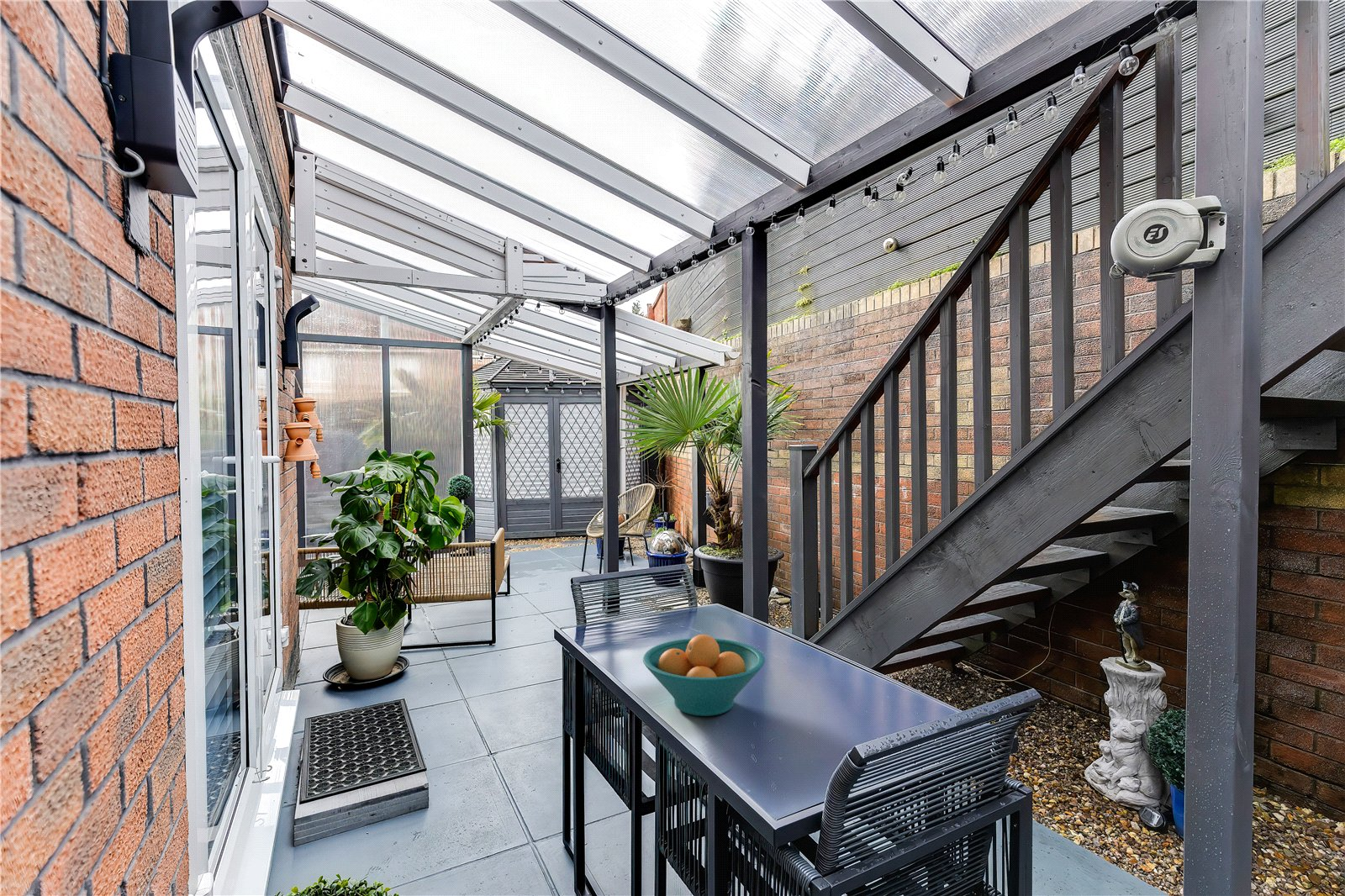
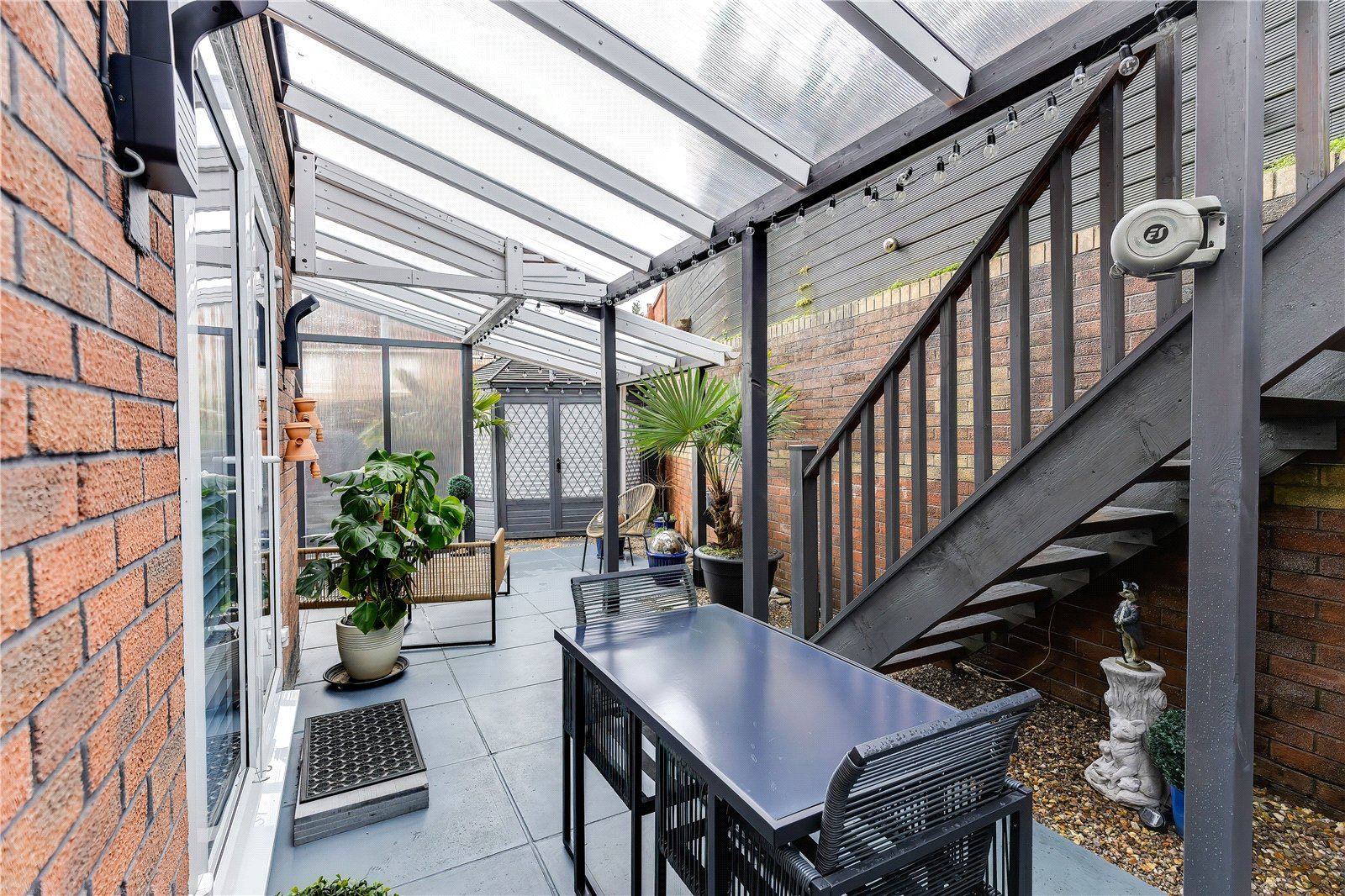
- fruit bowl (704, 669)
